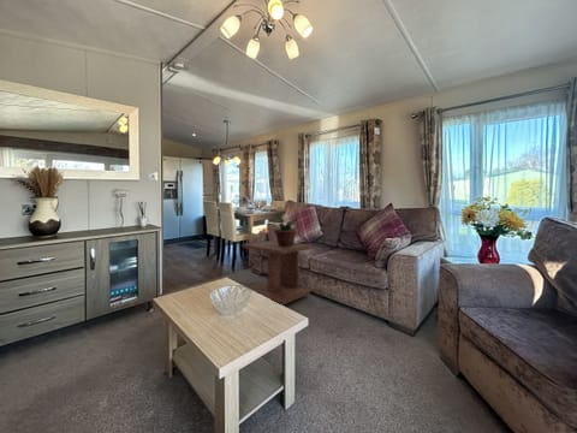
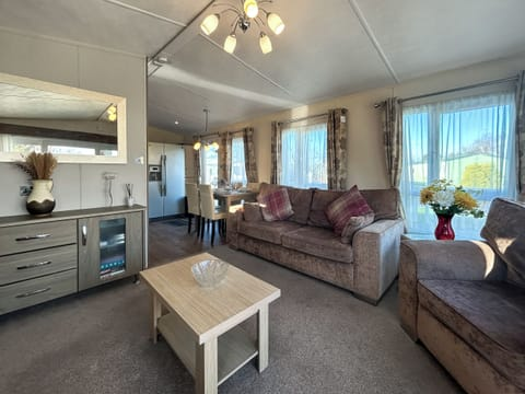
- side table (275, 268)
- potted plant (286, 231)
